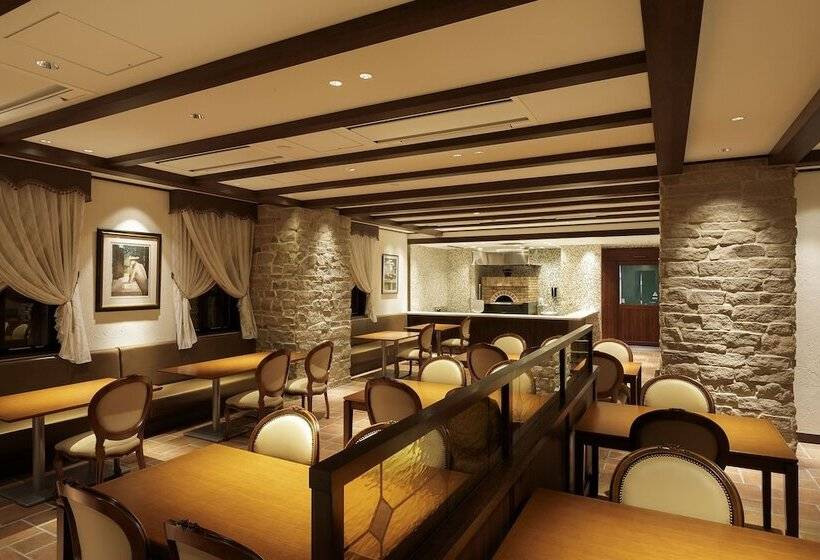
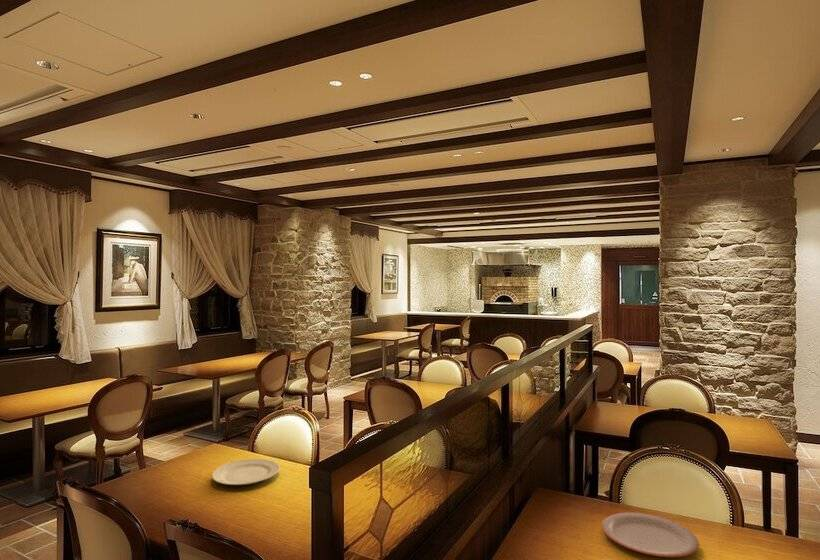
+ plate (648, 535)
+ chinaware (246, 473)
